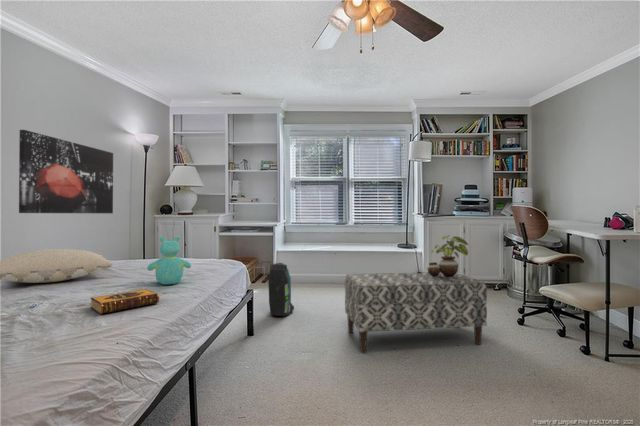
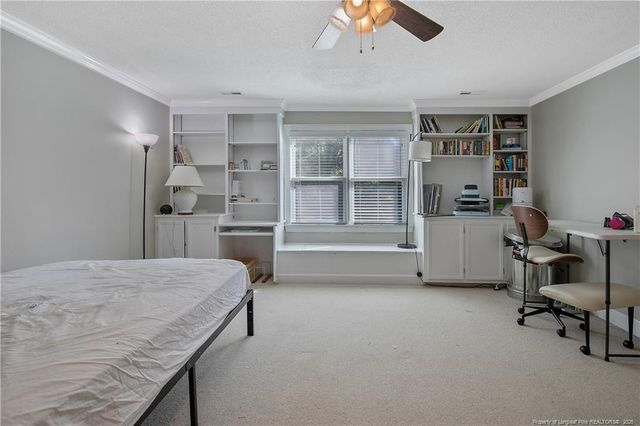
- backpack (280, 288)
- teddy bear (169, 259)
- pillow (53, 263)
- hardback book (125, 300)
- potted plant (446, 255)
- bench (411, 307)
- wall art (73, 178)
